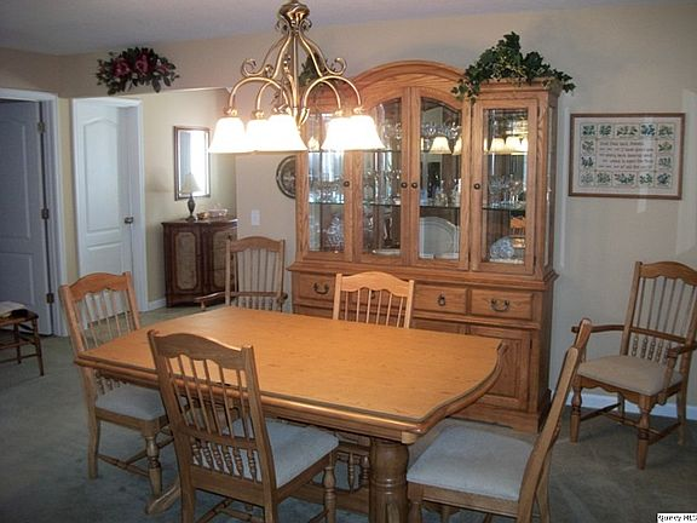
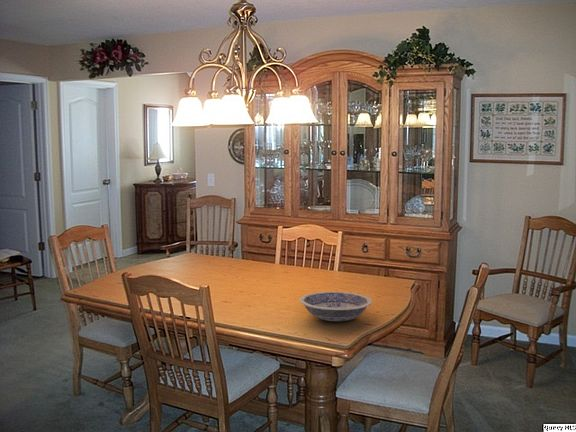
+ bowl (335, 309)
